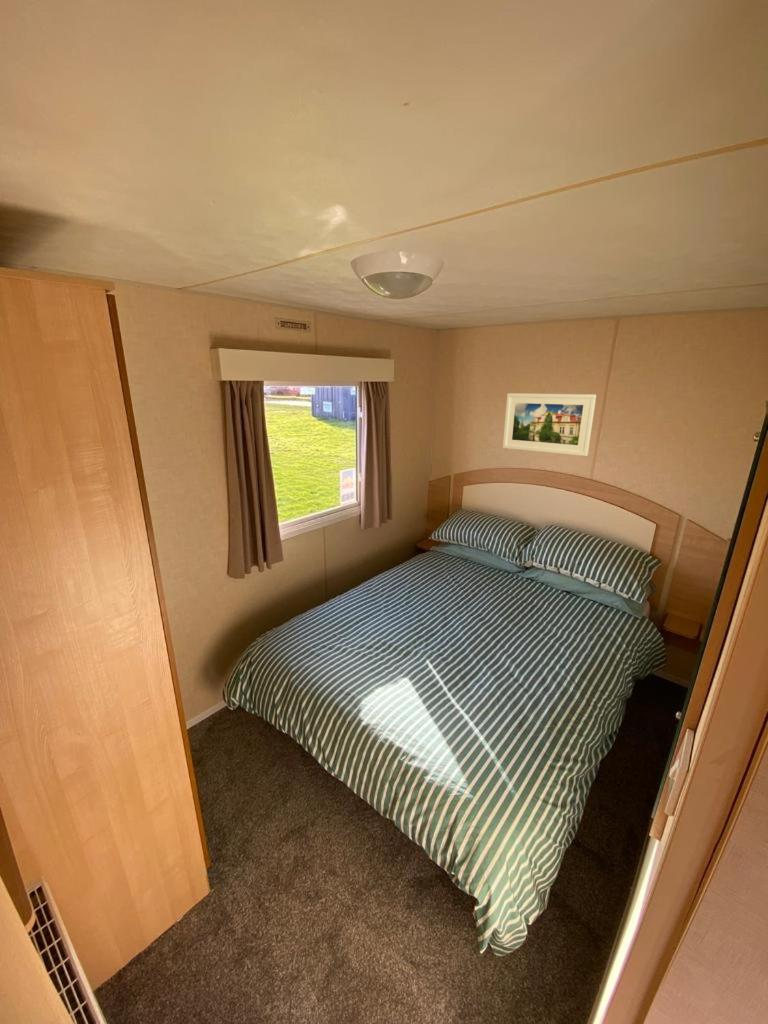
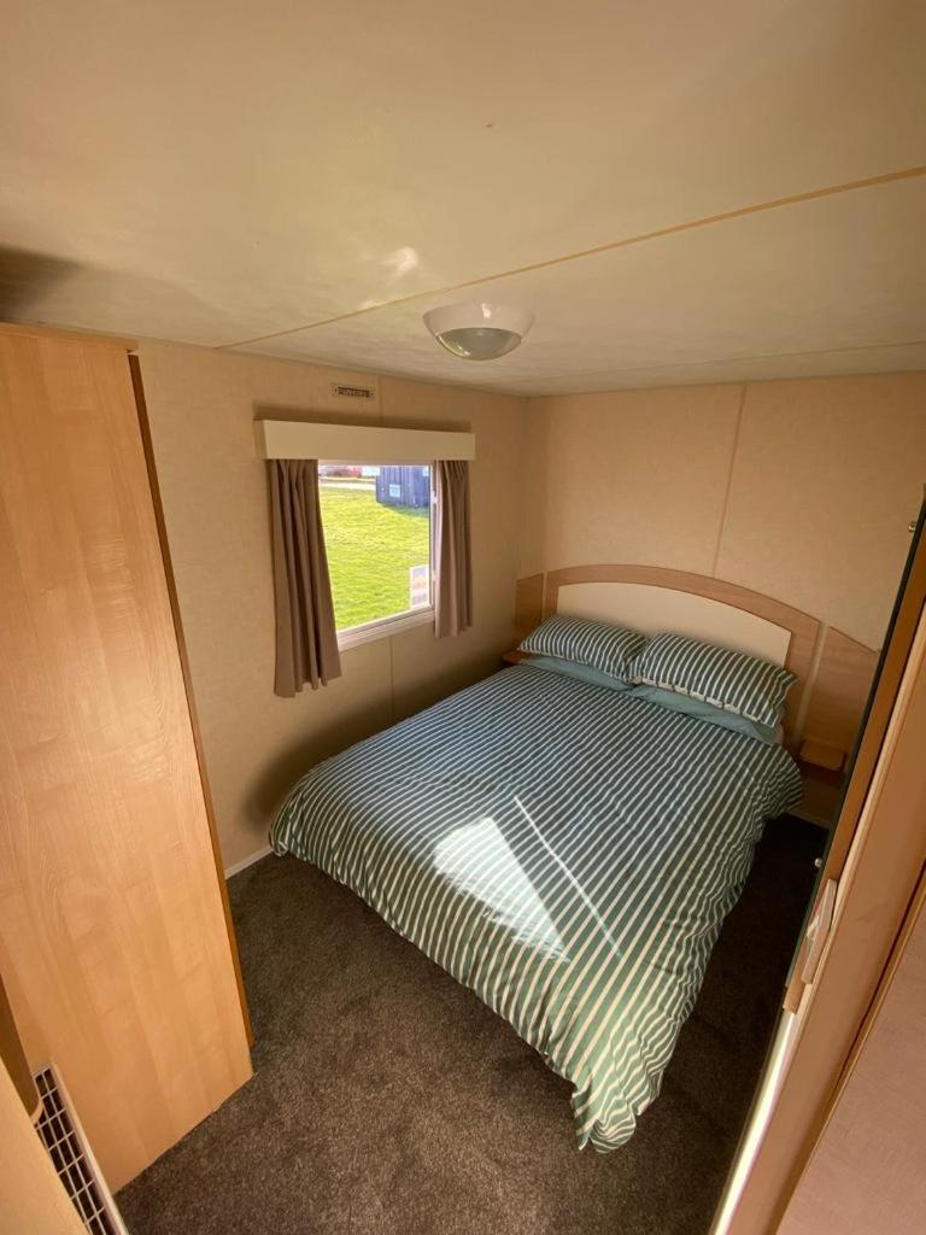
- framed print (545, 423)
